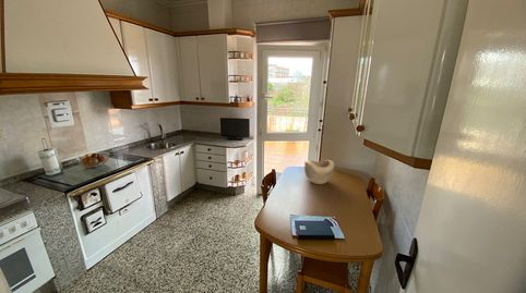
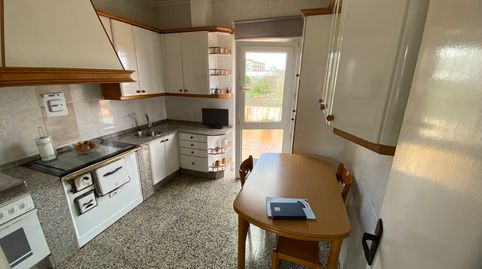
- decorative bowl (319, 171)
